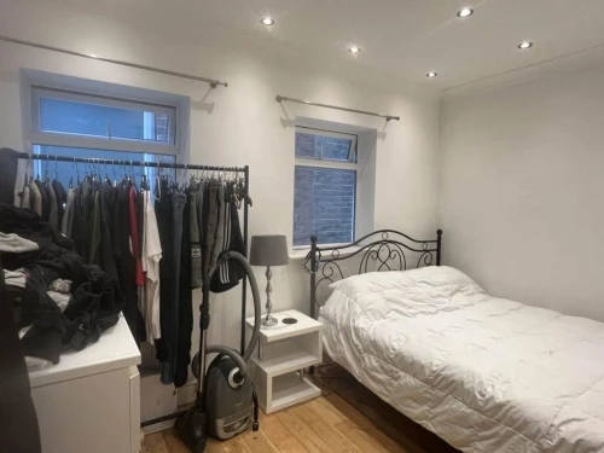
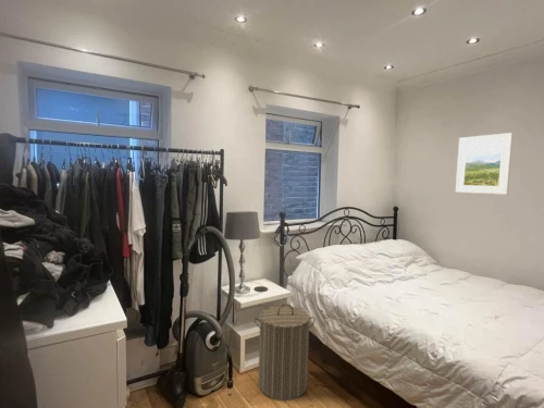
+ laundry hamper (283, 344)
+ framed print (482, 164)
